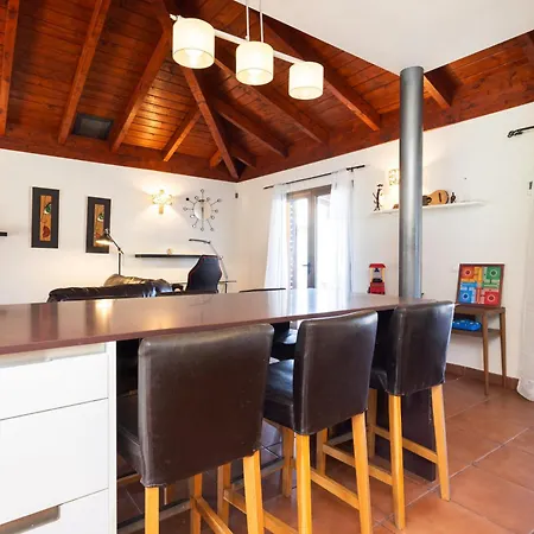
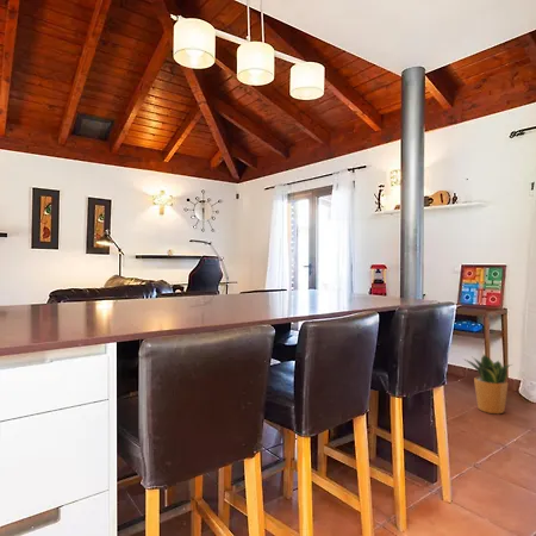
+ potted plant (487, 384)
